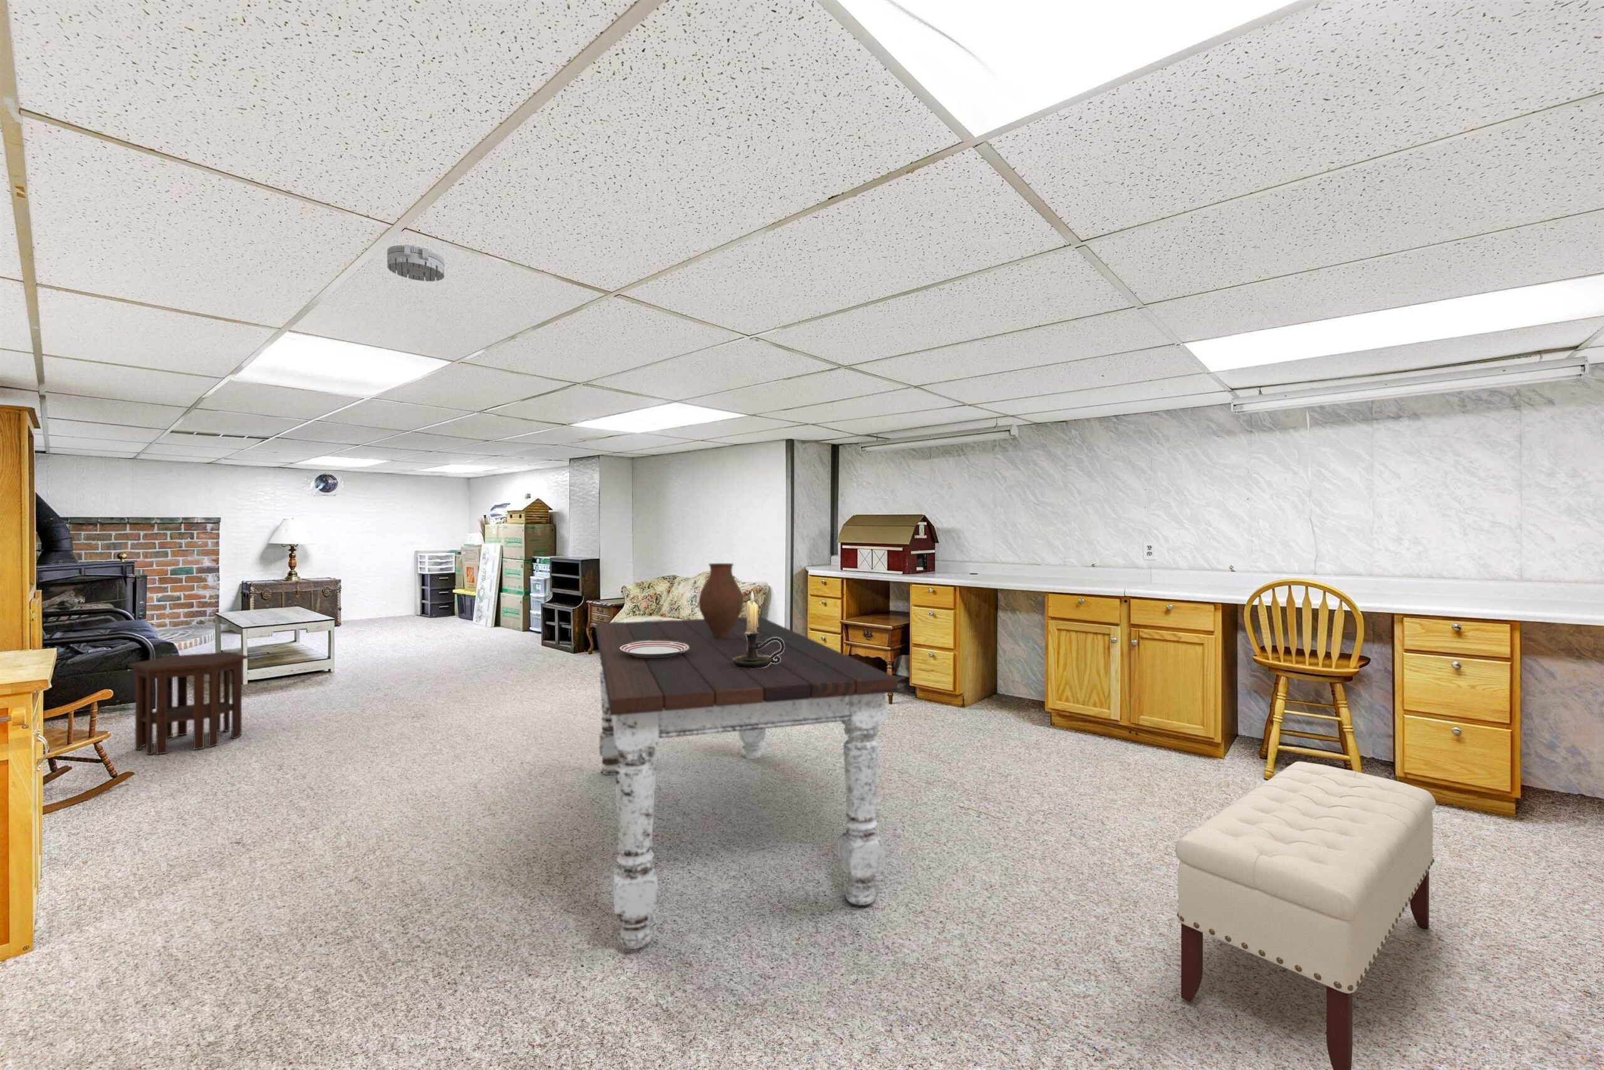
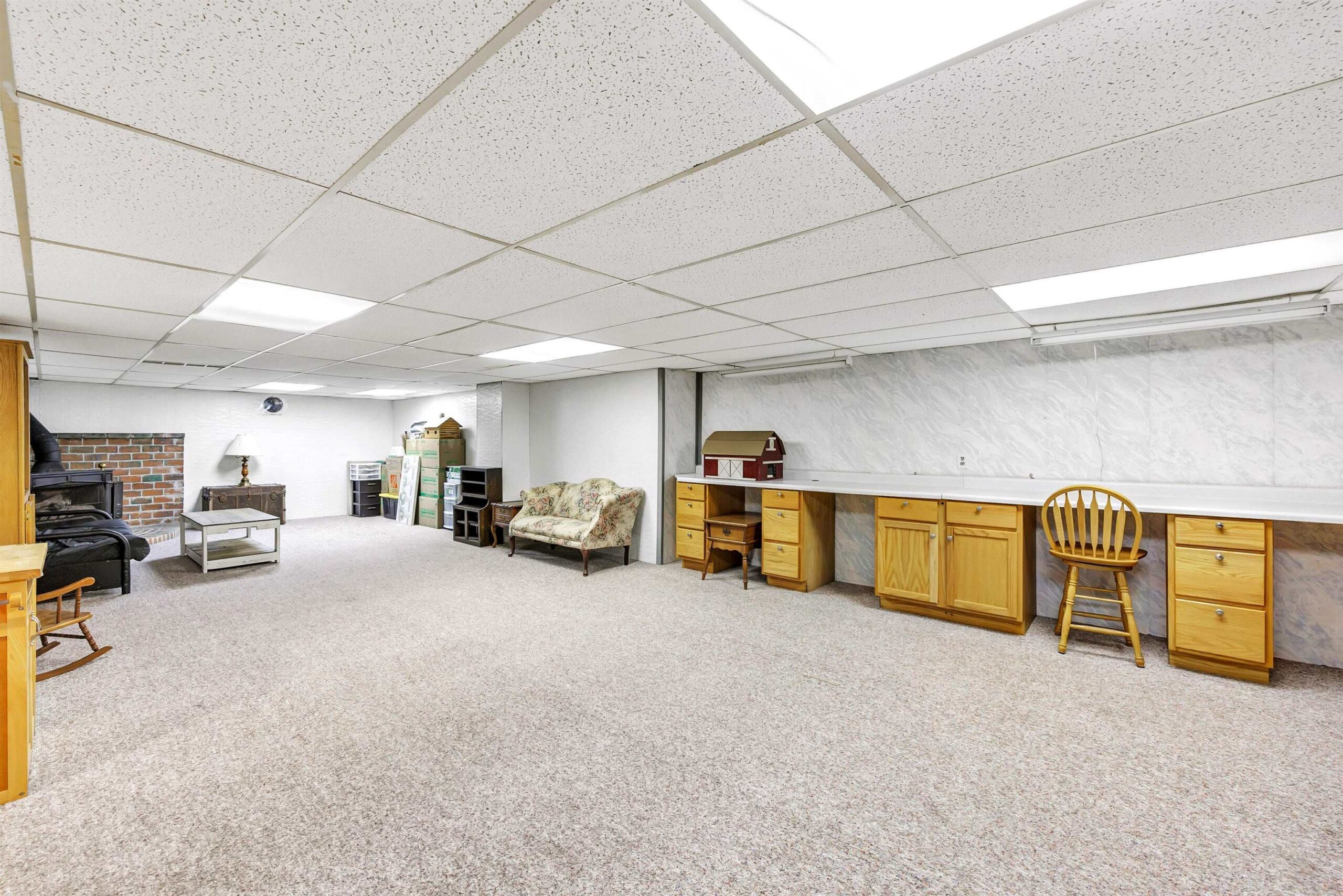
- dinner plate (654, 650)
- dining table (711, 733)
- bench (1315, 884)
- side table (186, 700)
- vase (720, 601)
- candle holder (758, 627)
- smoke detector (416, 263)
